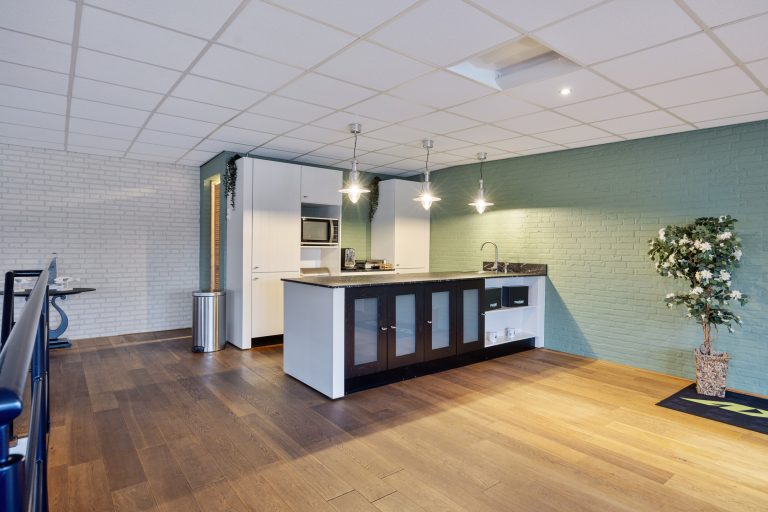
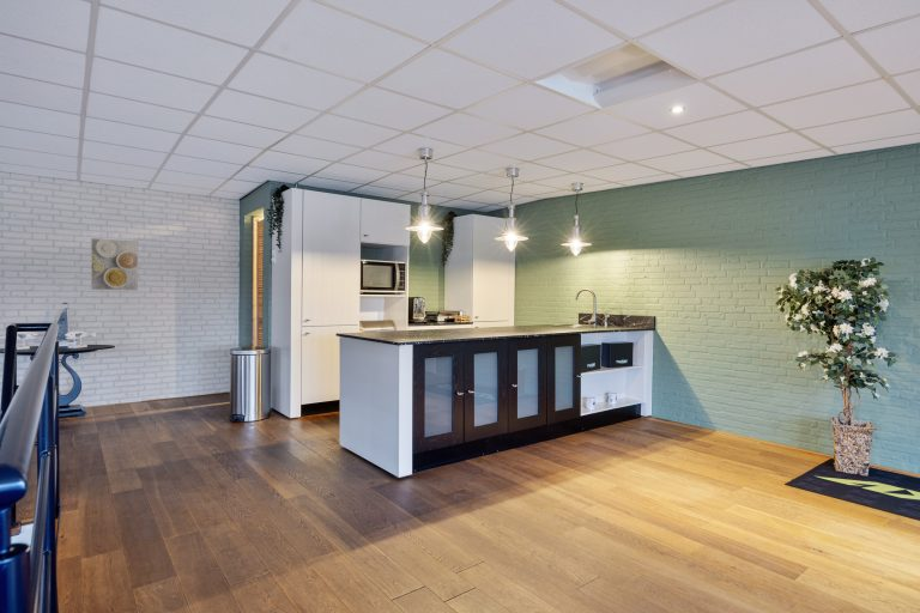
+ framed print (114, 265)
